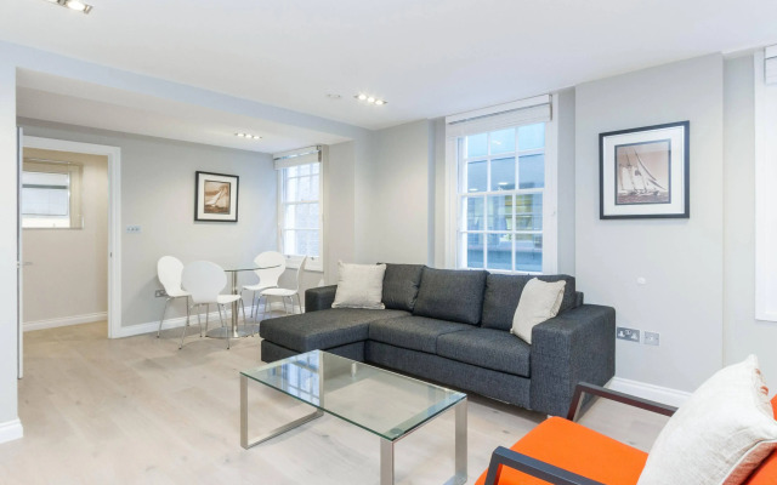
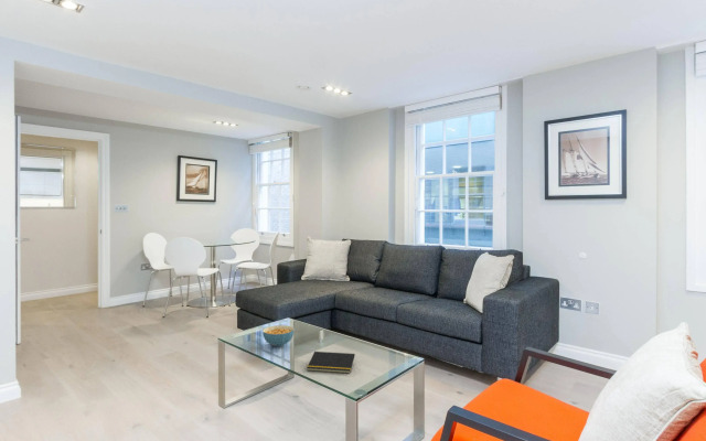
+ cereal bowl (278, 337)
+ notepad (331, 362)
